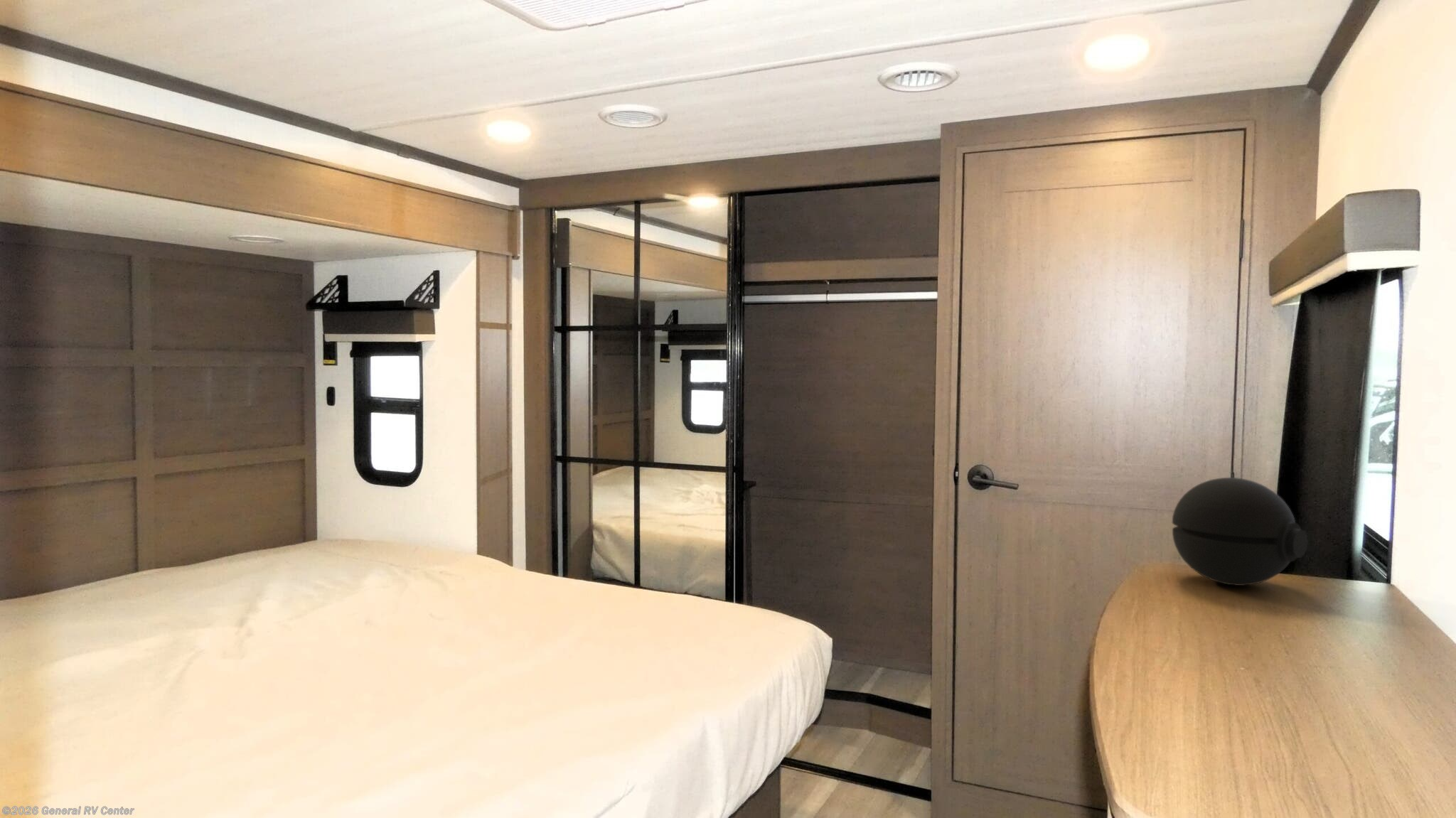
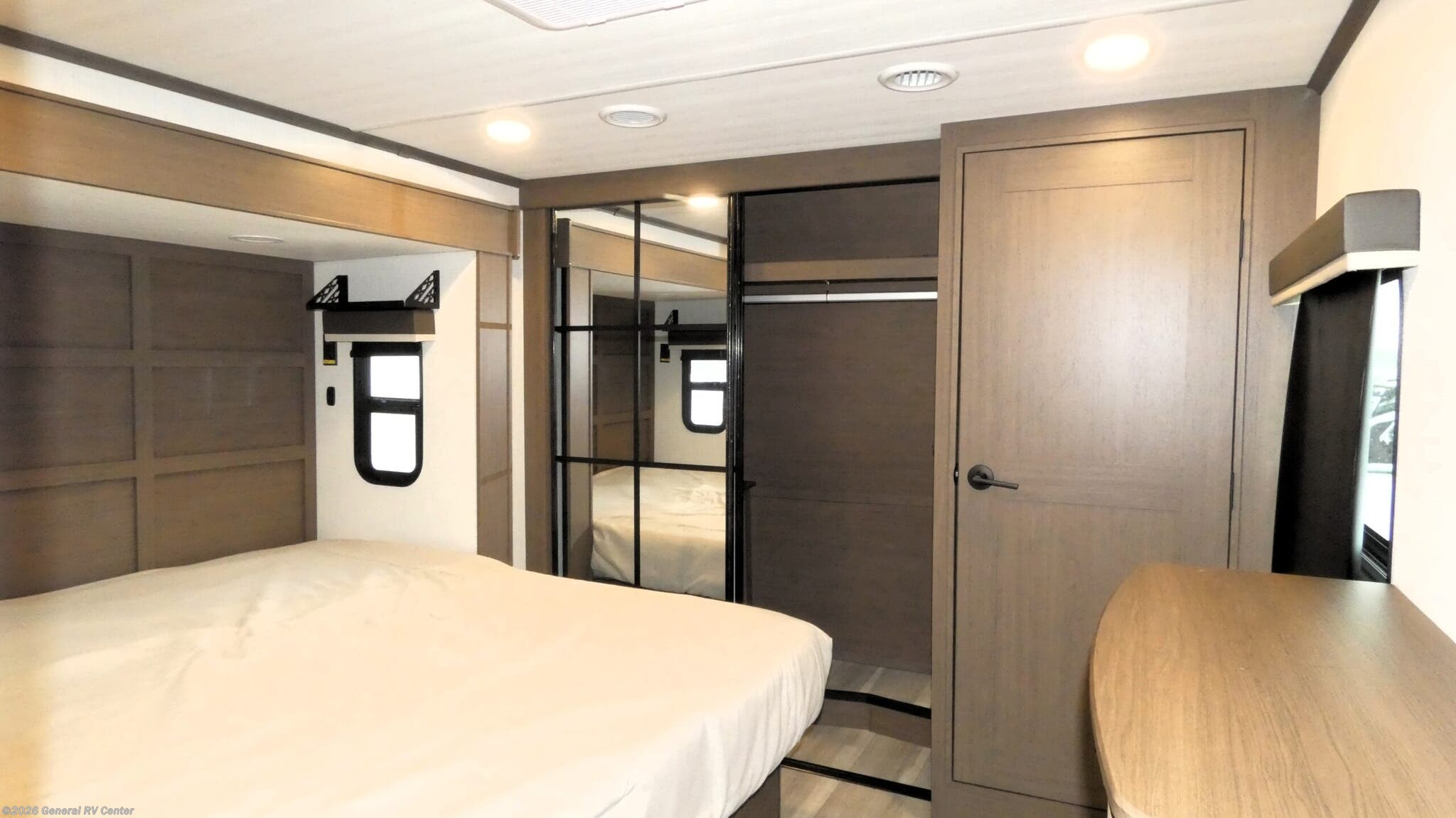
- decorative orb (1236, 532)
